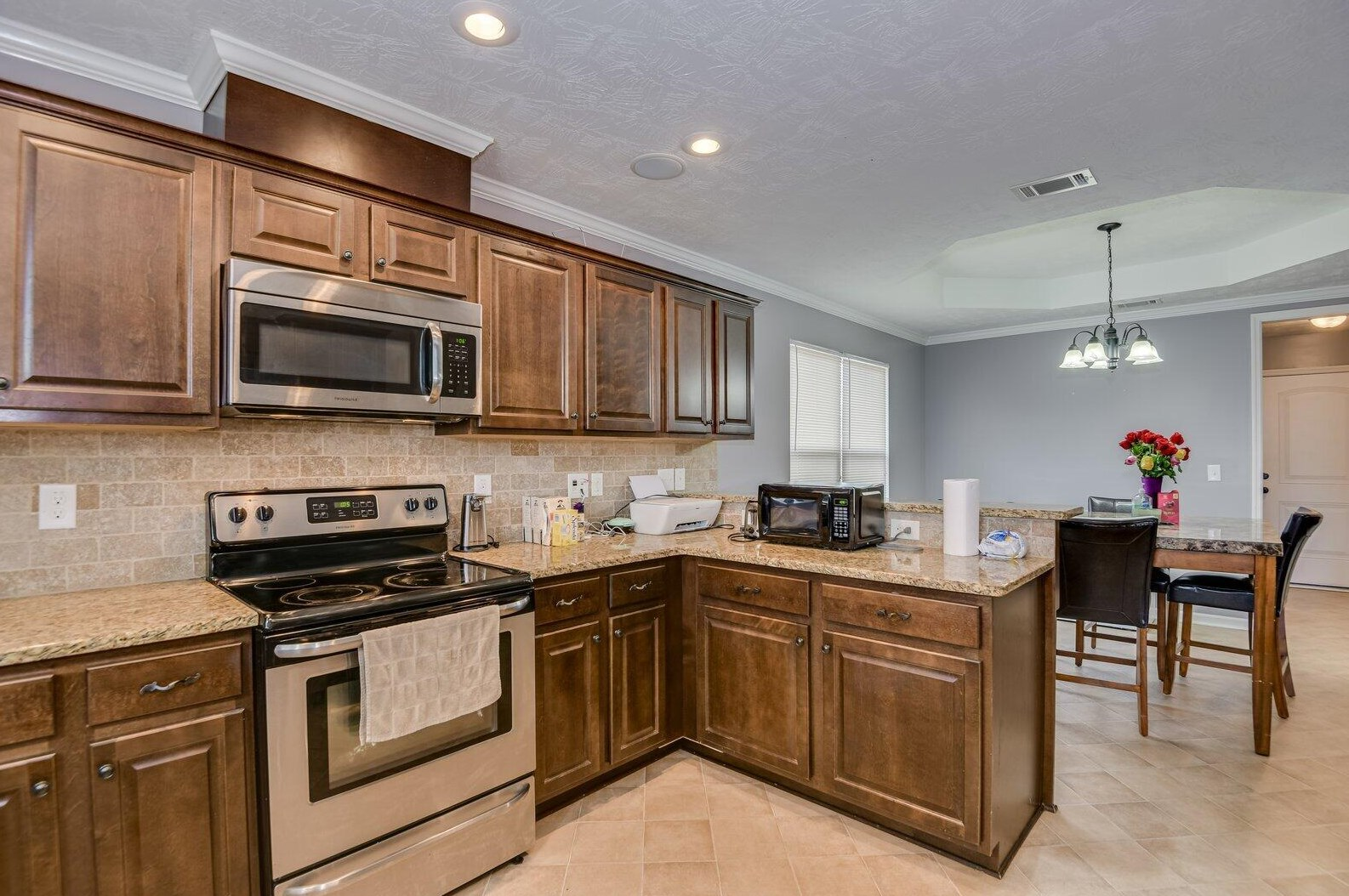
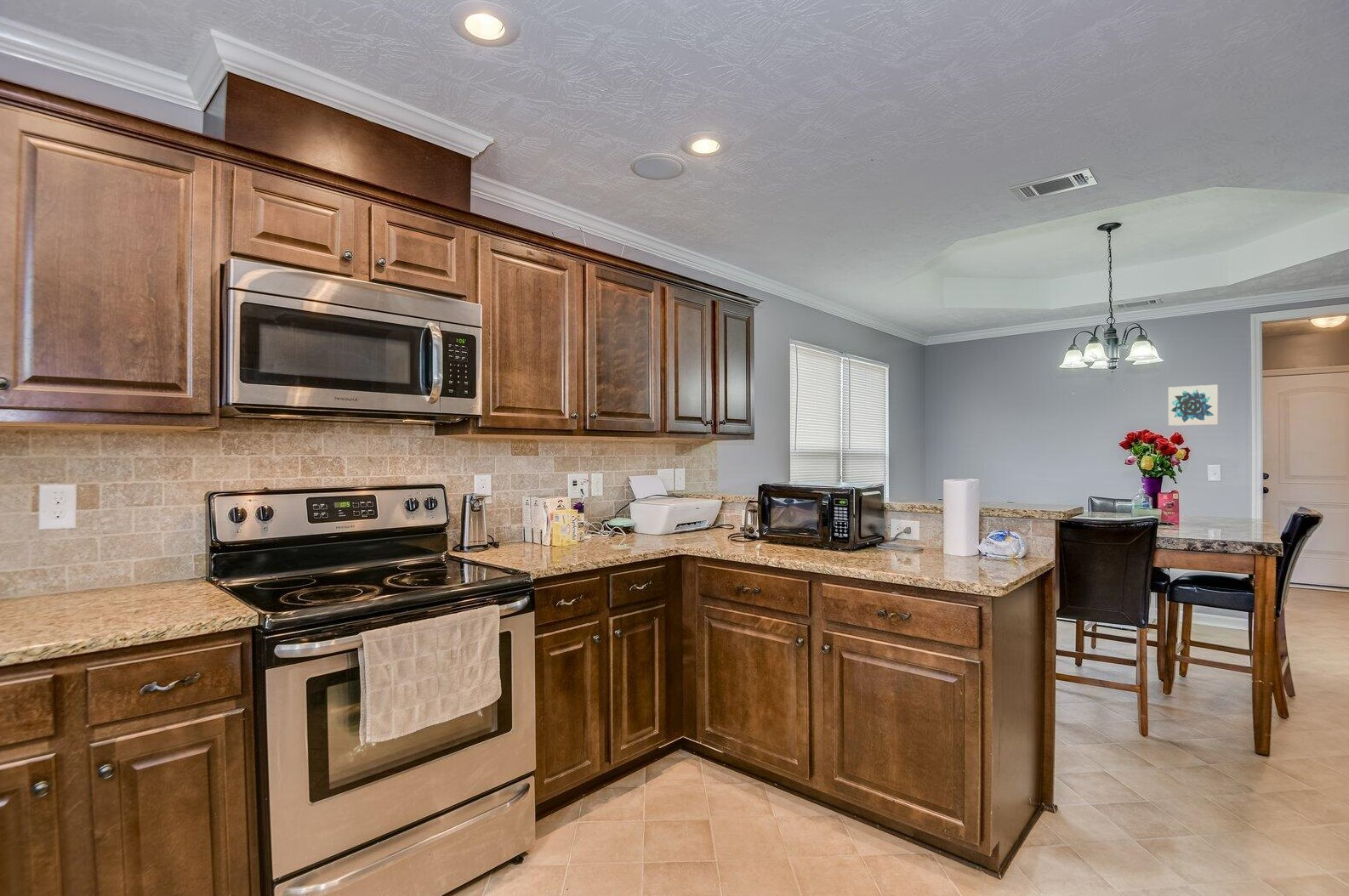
+ wall art (1192, 405)
